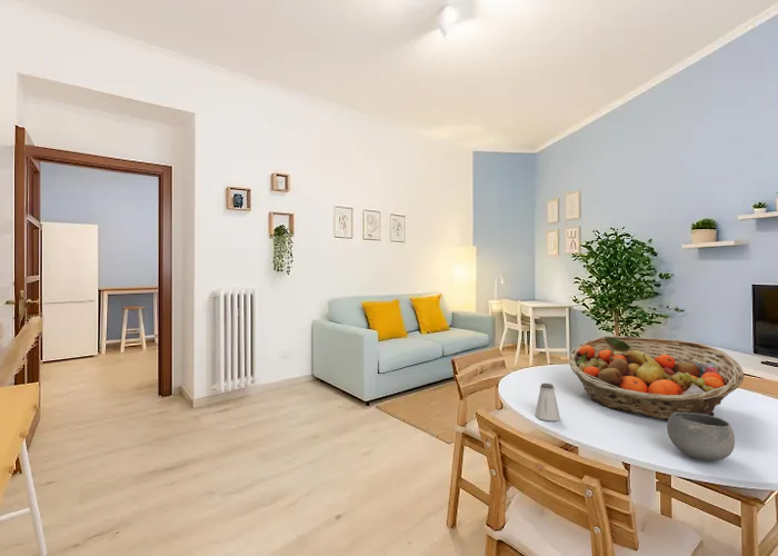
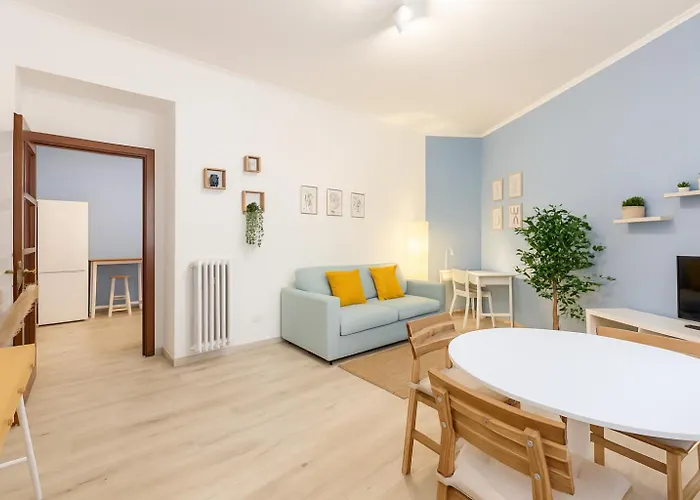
- saltshaker (547, 400)
- bowl (699, 436)
- fruit basket (646, 373)
